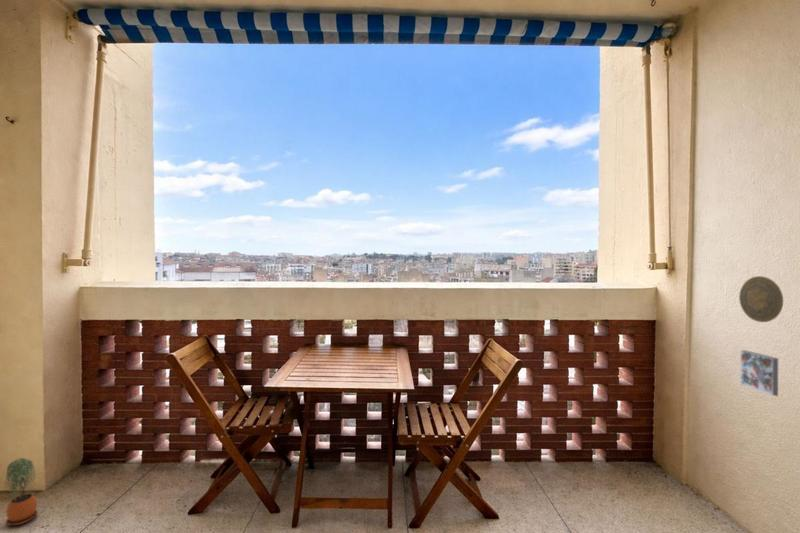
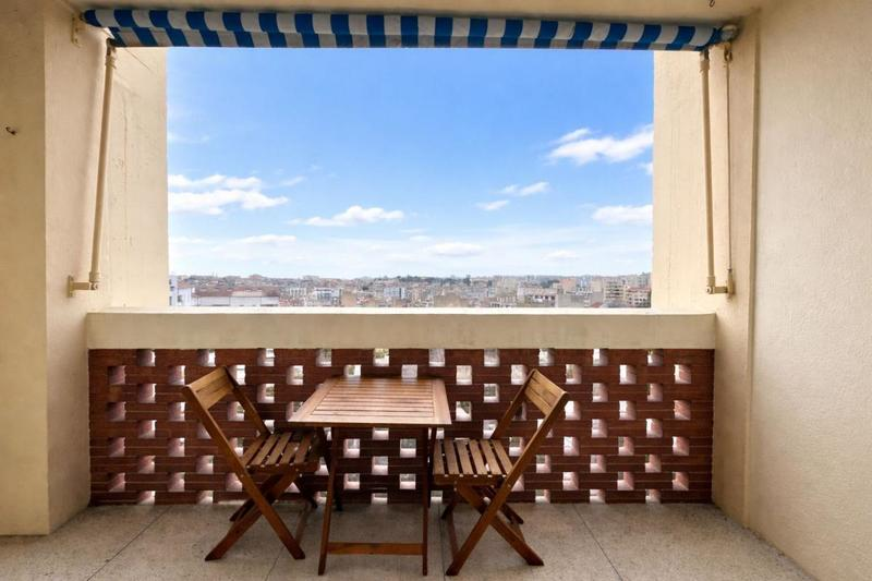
- decorative tile (758, 372)
- decorative plate (758, 299)
- potted plant (19, 491)
